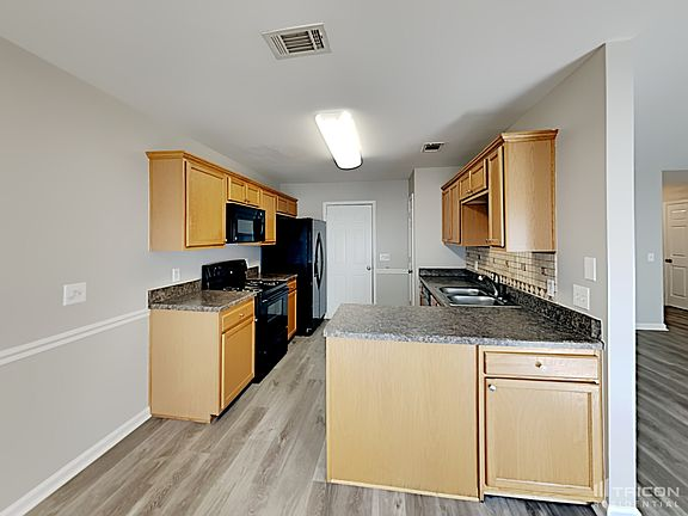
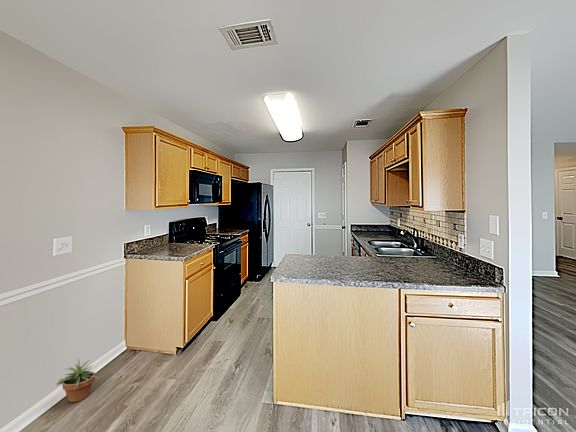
+ potted plant (80, 378)
